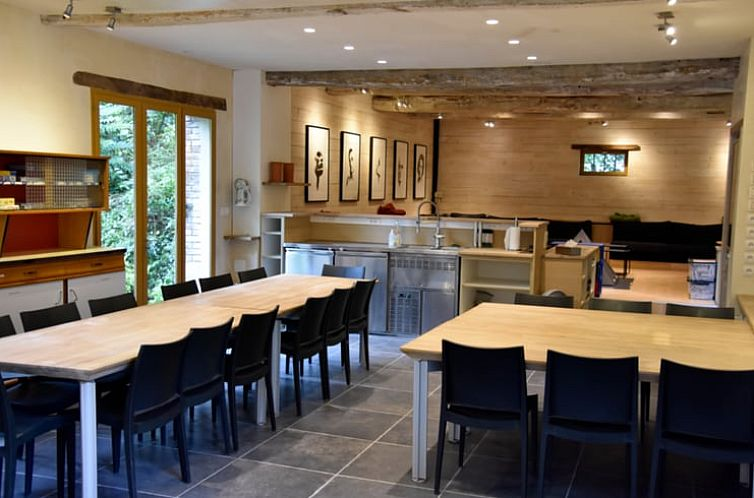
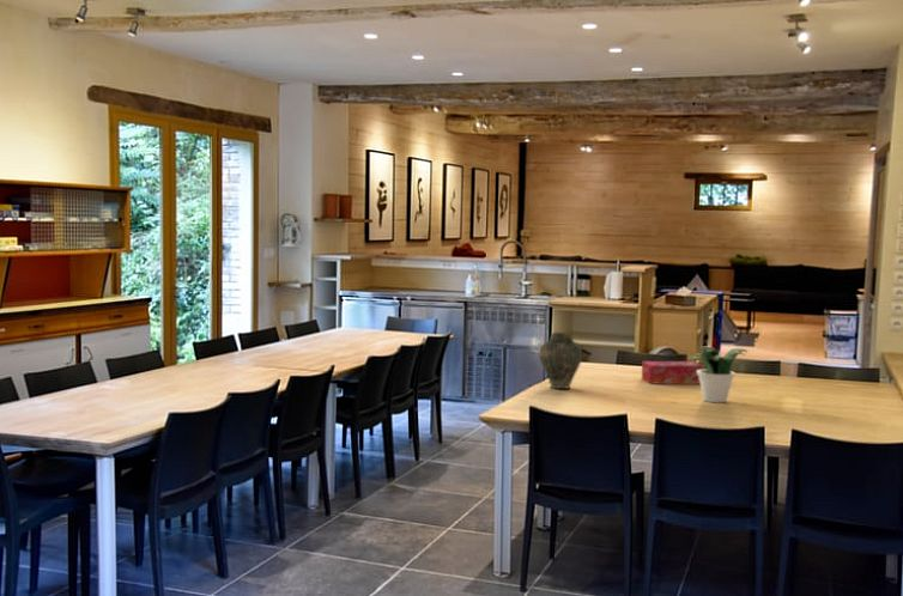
+ potted plant (719, 373)
+ vase (560, 359)
+ tissue box (671, 372)
